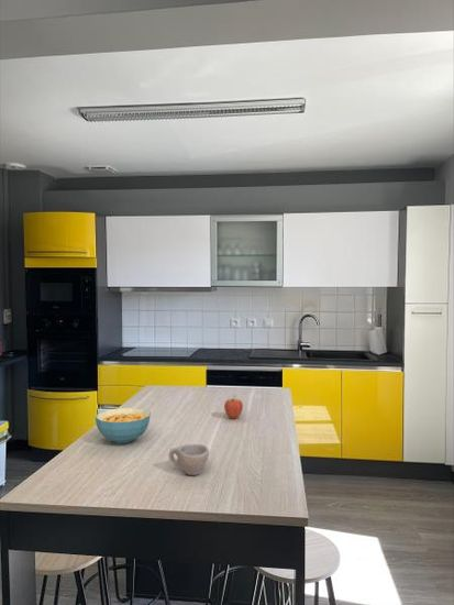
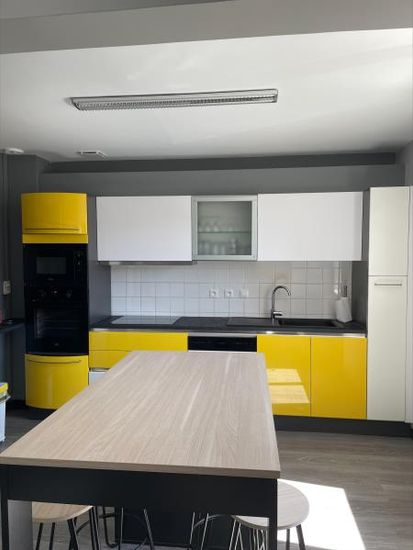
- cereal bowl (123, 428)
- fruit (233, 406)
- cup (188, 460)
